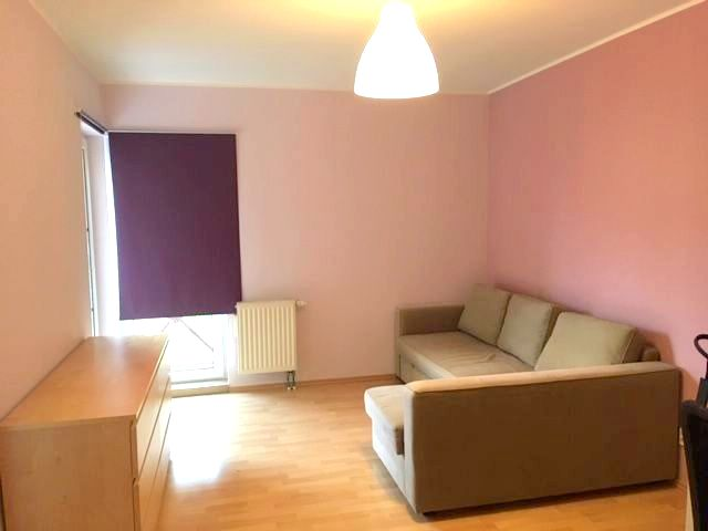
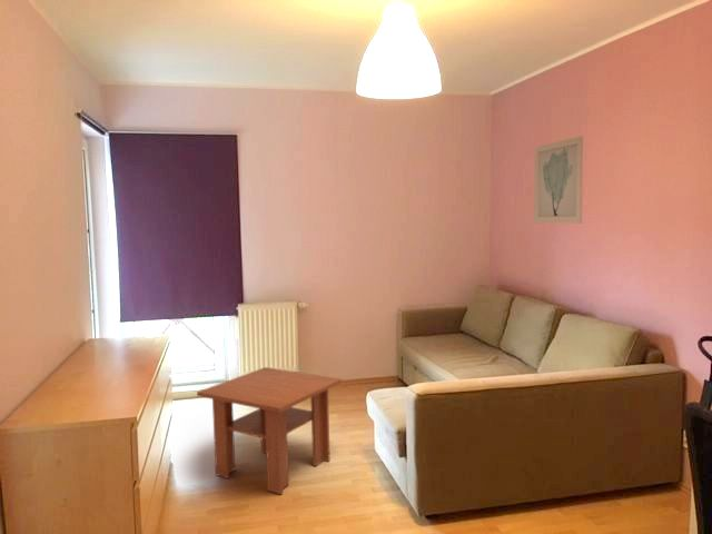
+ wall art (556, 182)
+ coffee table (273, 426)
